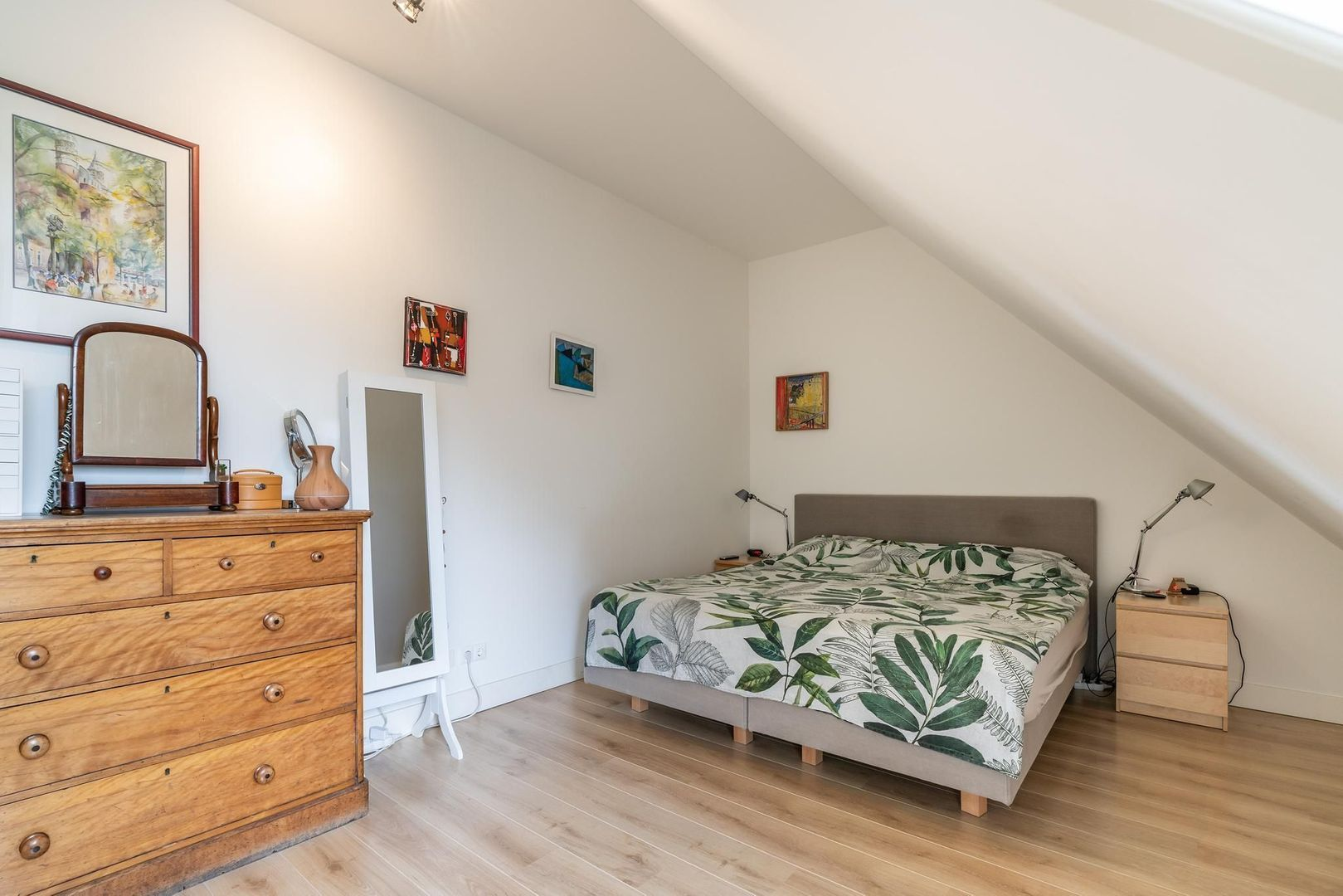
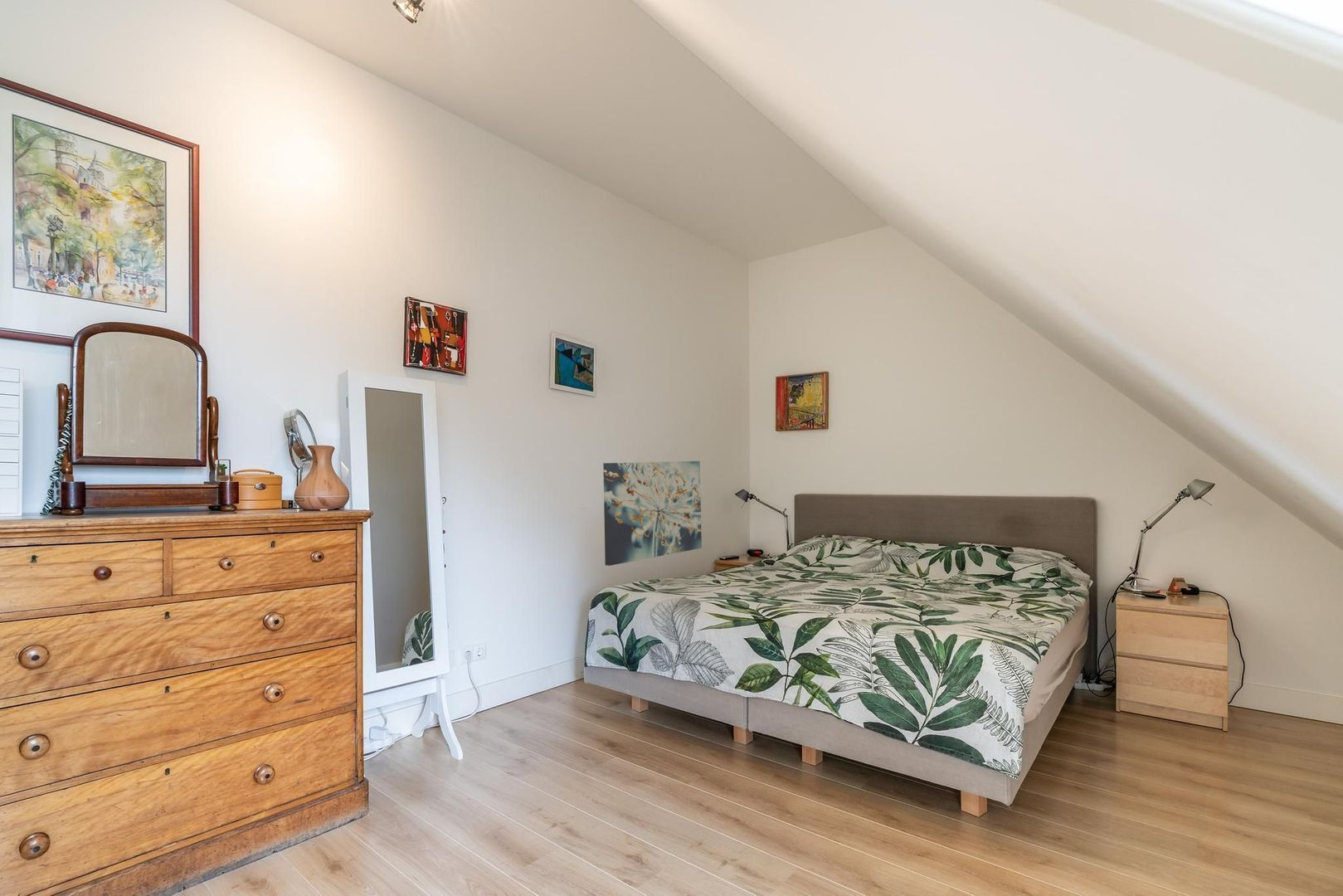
+ wall art (656, 509)
